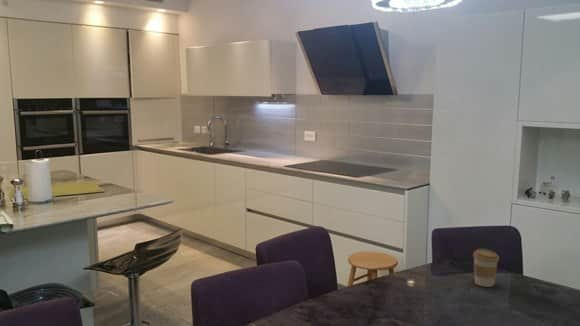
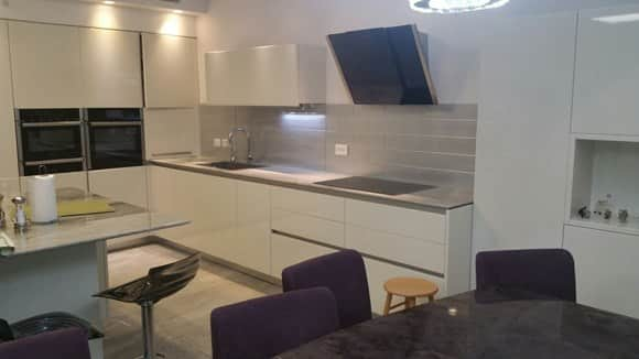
- coffee cup (485, 267)
